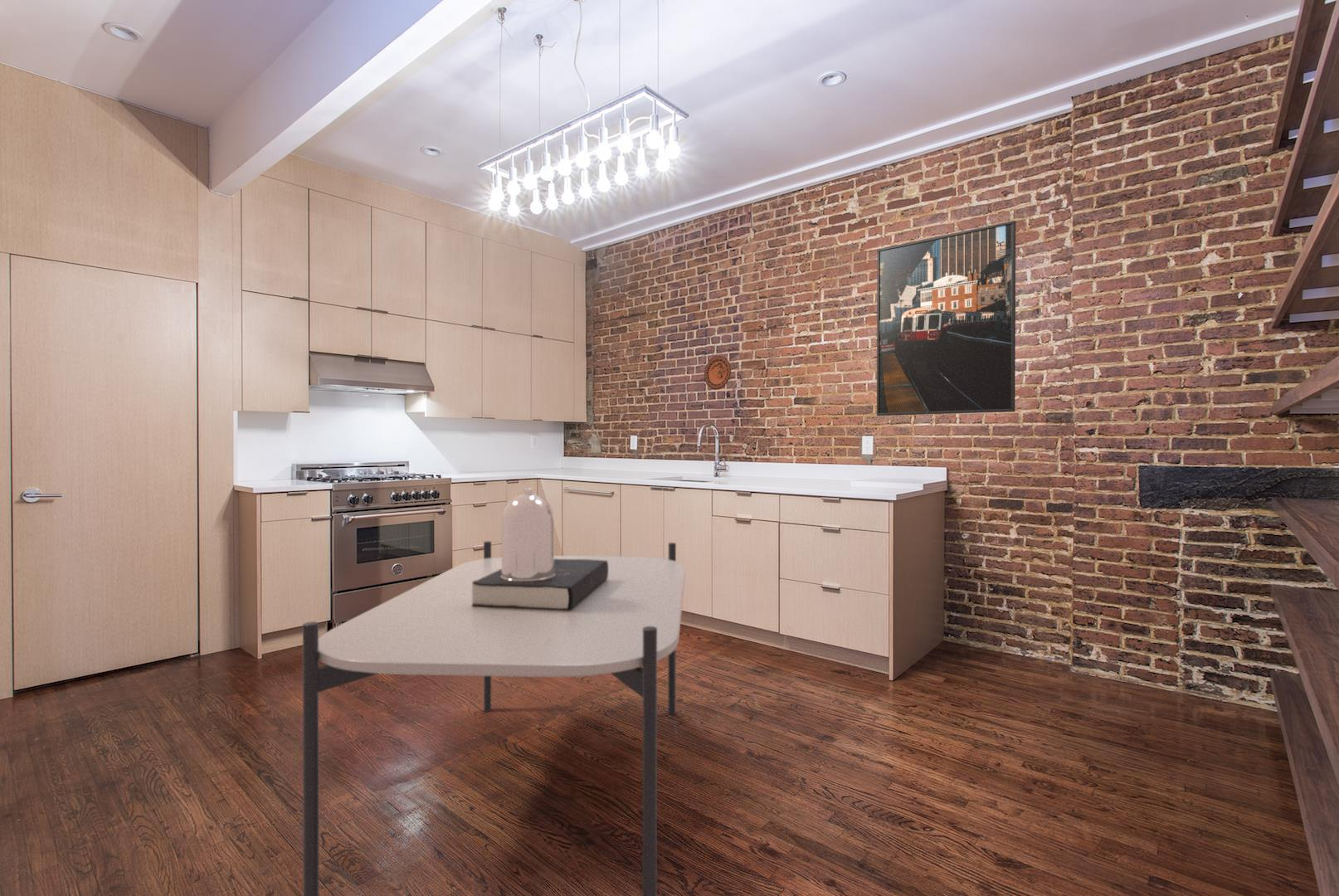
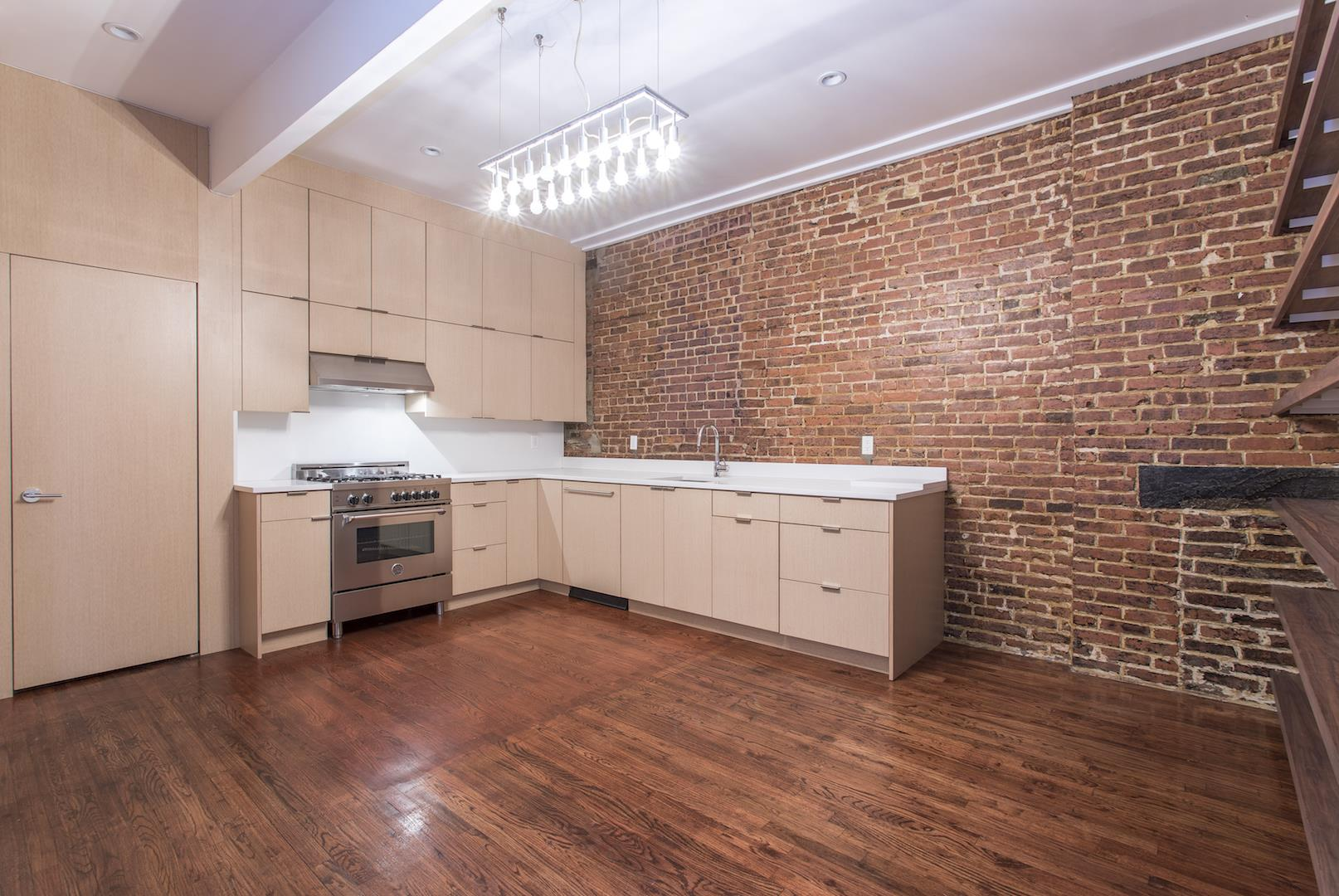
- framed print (941, 324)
- decorative plate (718, 373)
- dining table (543, 640)
